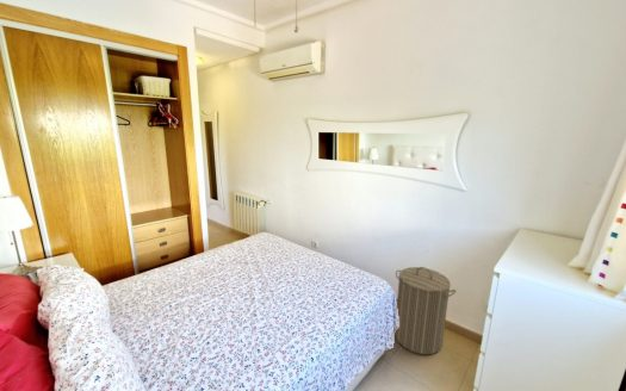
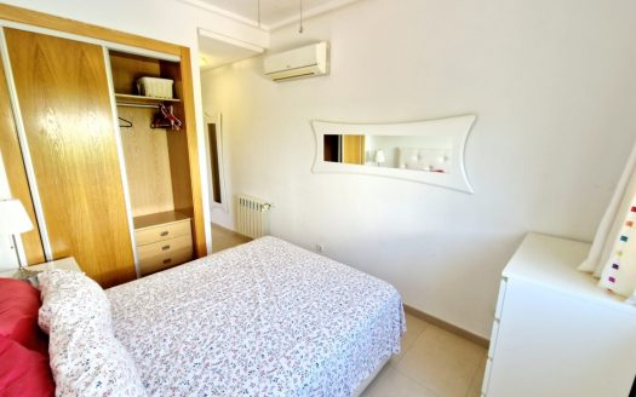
- laundry hamper (421, 303)
